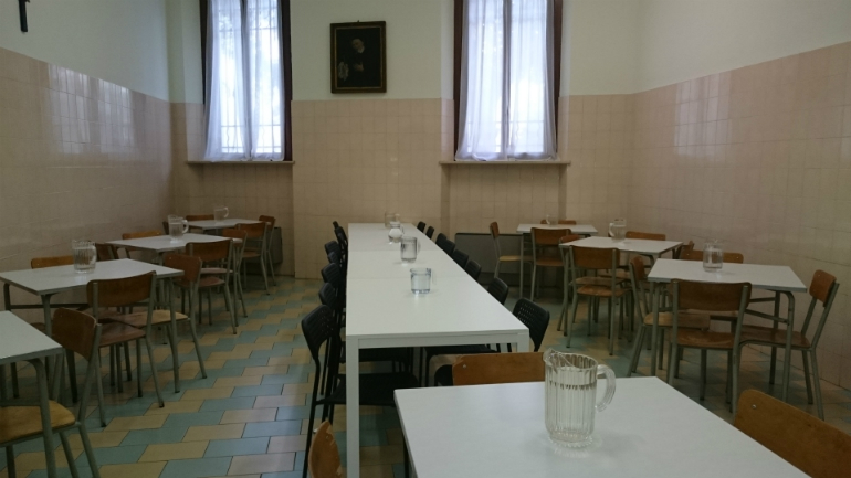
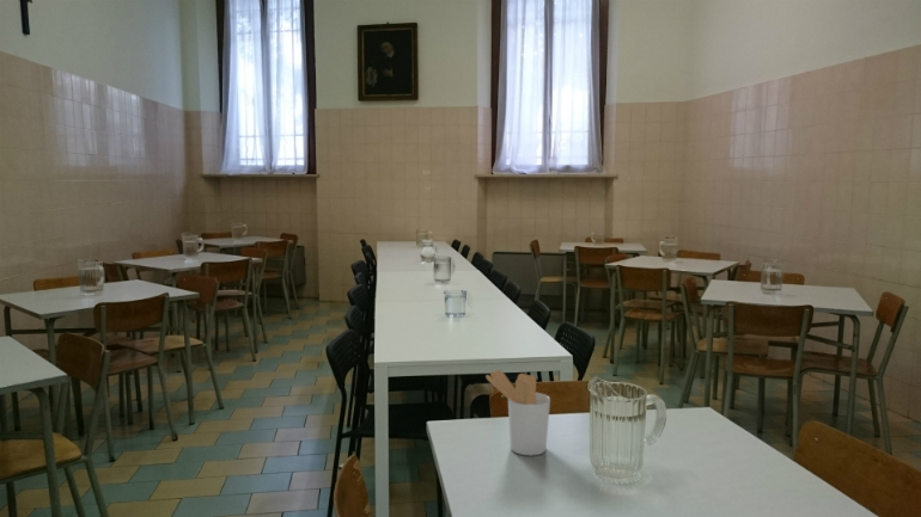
+ utensil holder (517, 410)
